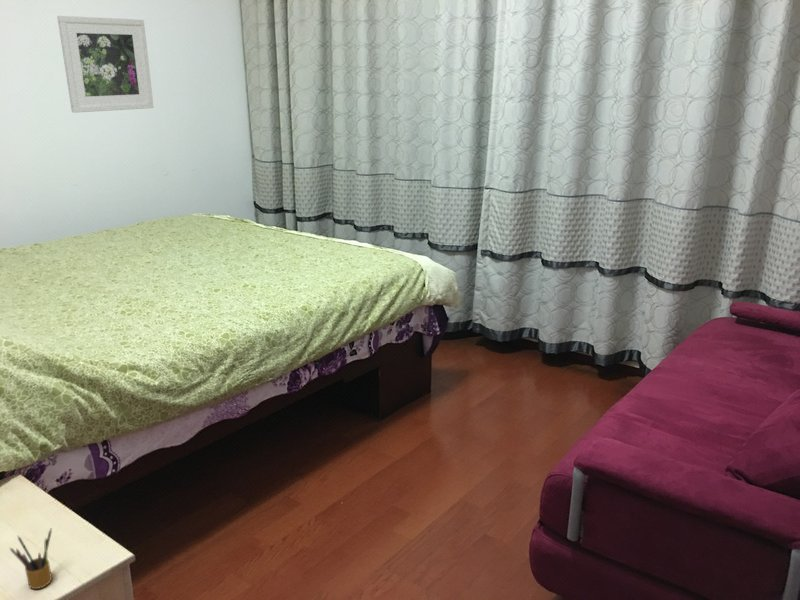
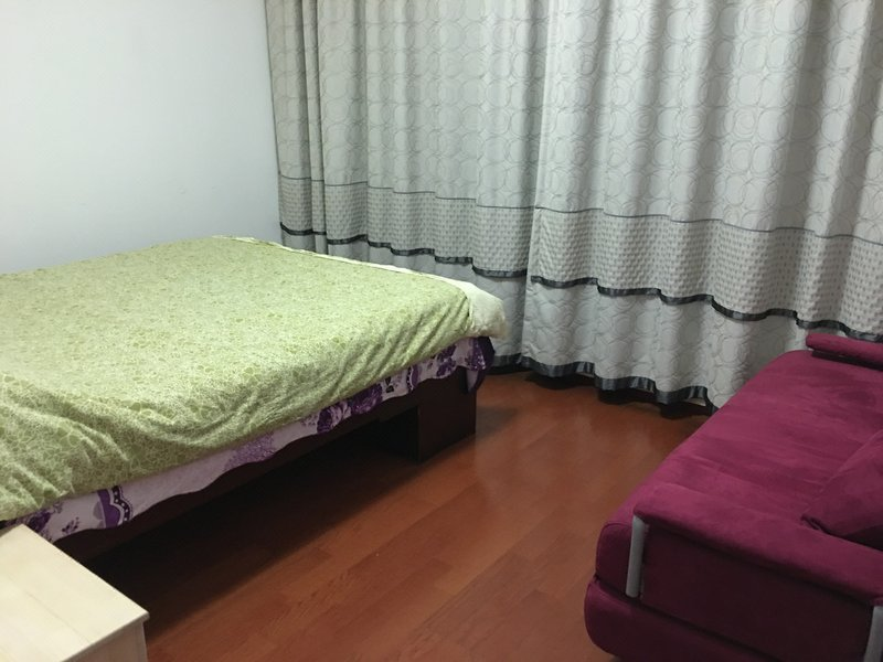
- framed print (108, 65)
- pencil box (36, 559)
